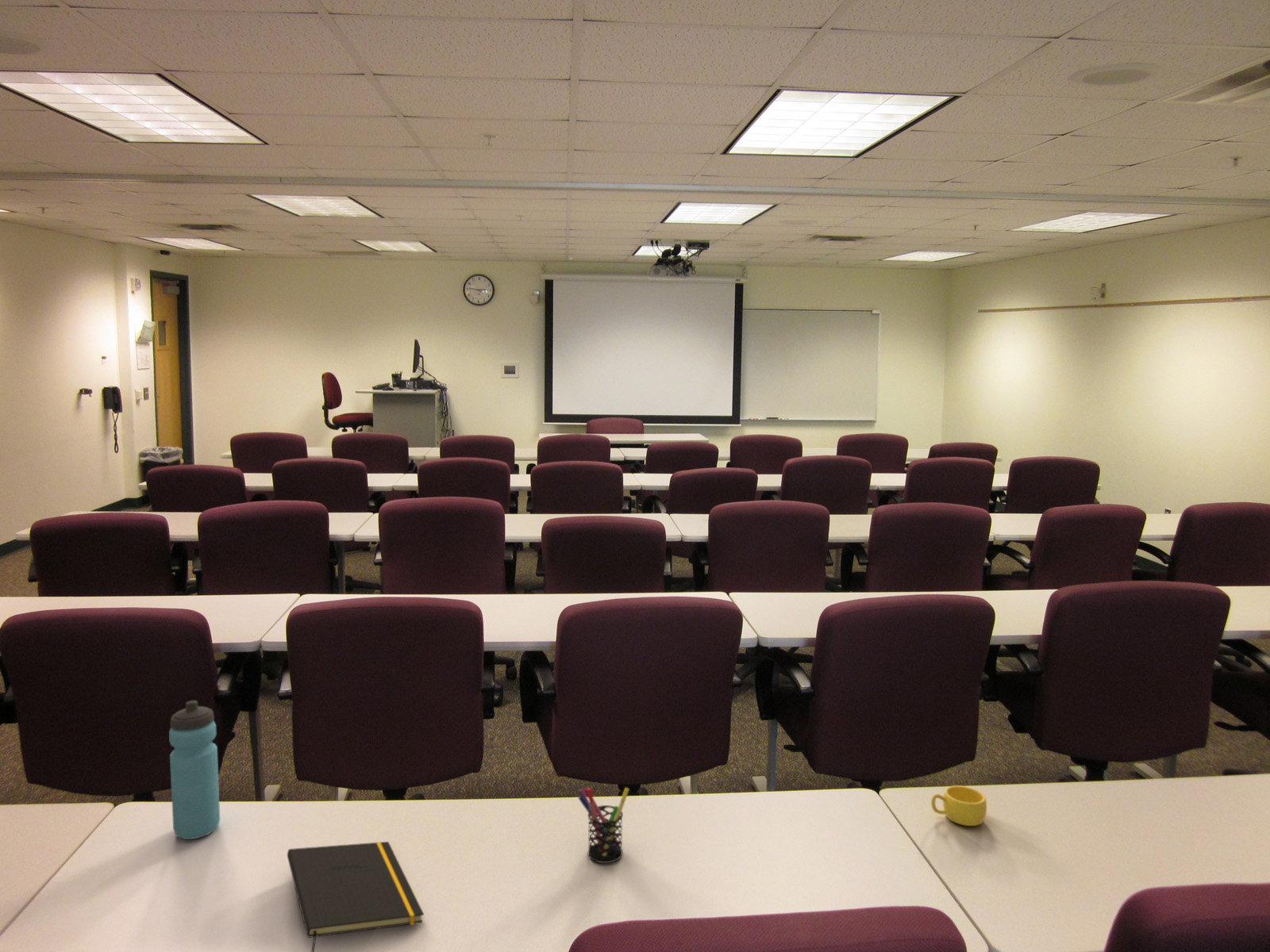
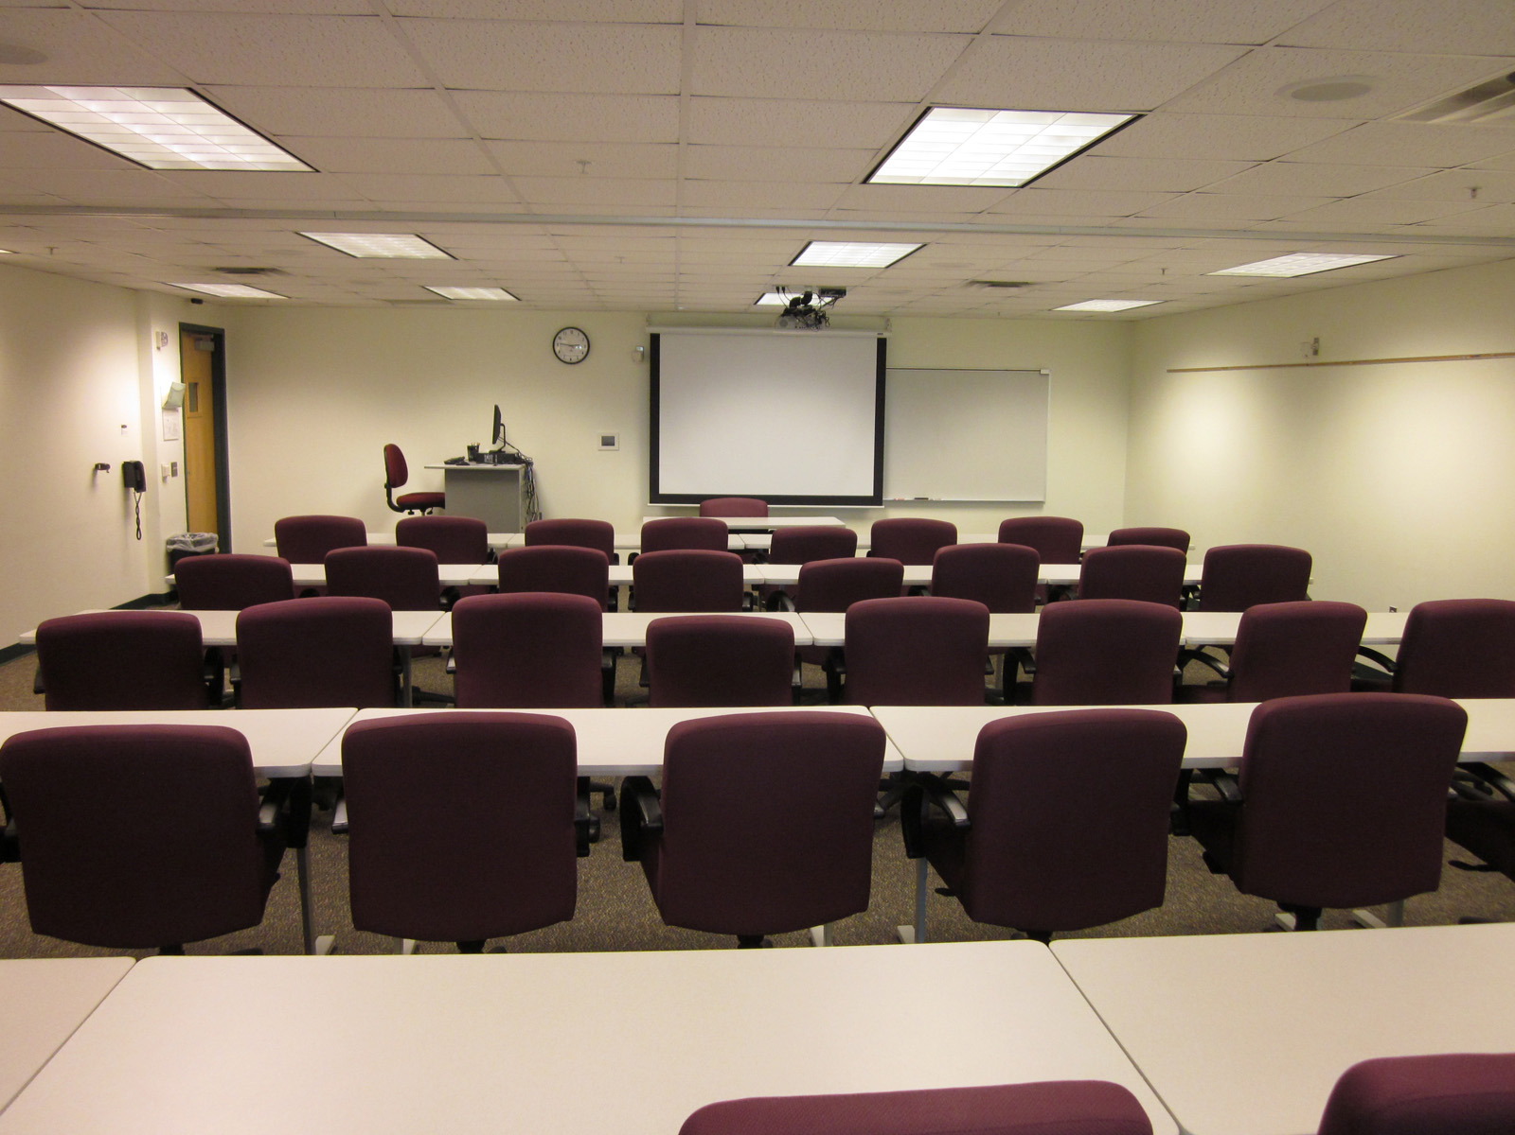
- cup (958, 805)
- notepad (352, 884)
- pen holder (605, 821)
- water bottle (194, 766)
